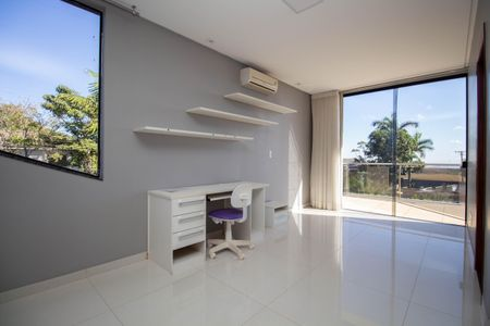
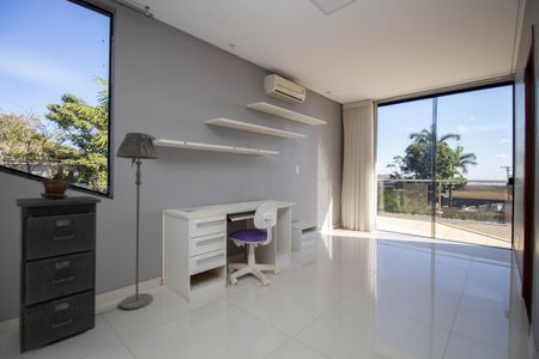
+ floor lamp (137, 218)
+ potted plant (55, 181)
+ filing cabinet (59, 264)
